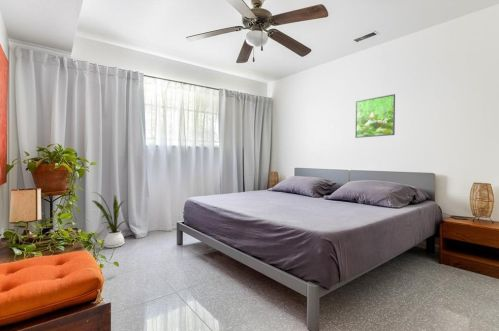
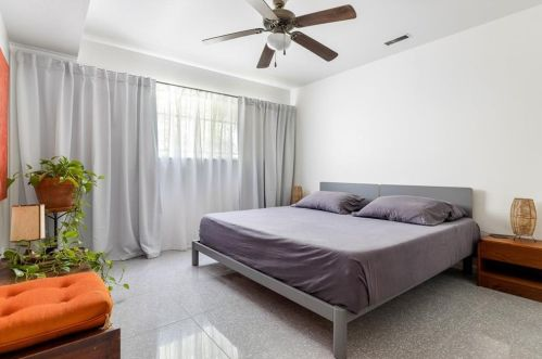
- house plant (111, 218)
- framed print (374, 117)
